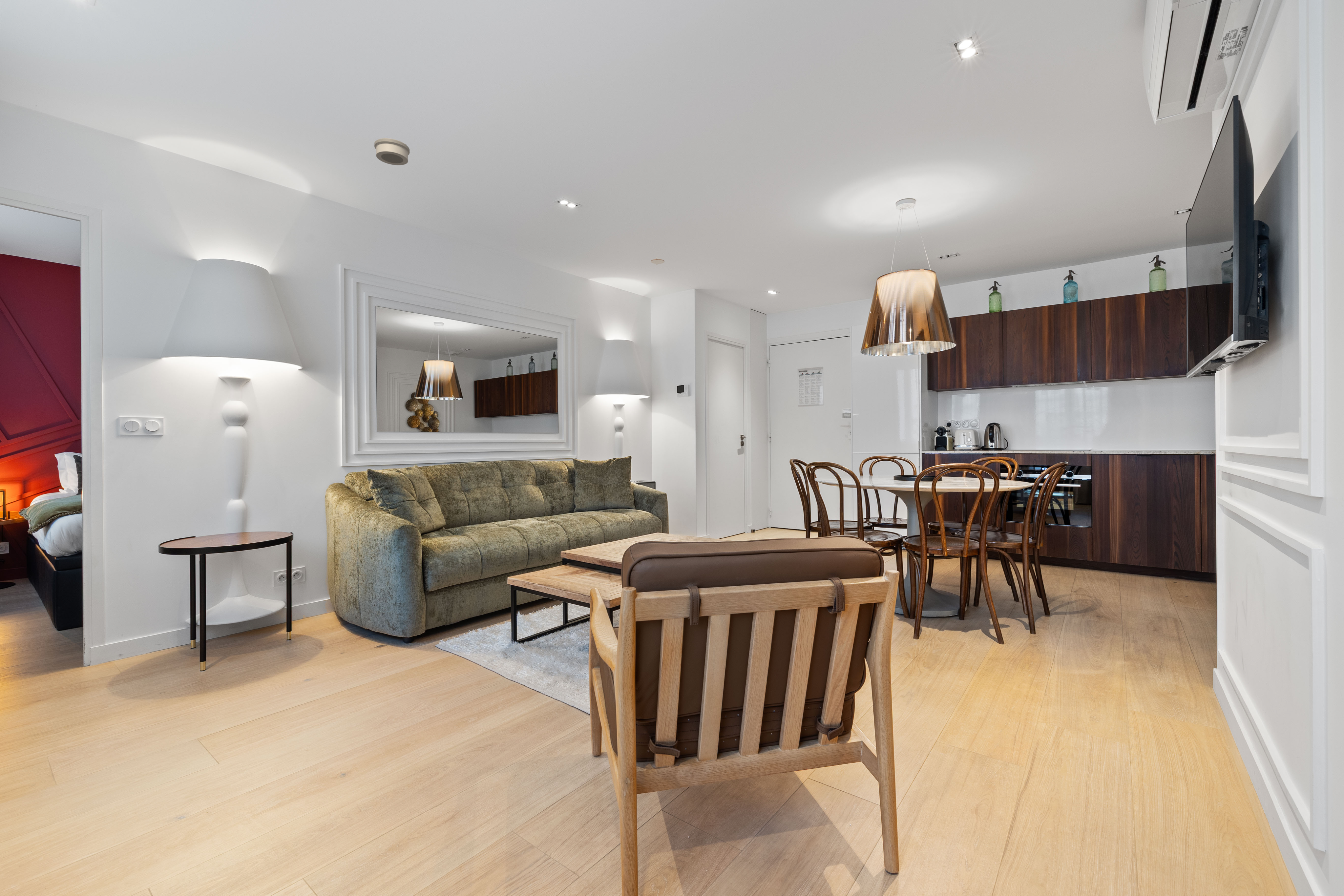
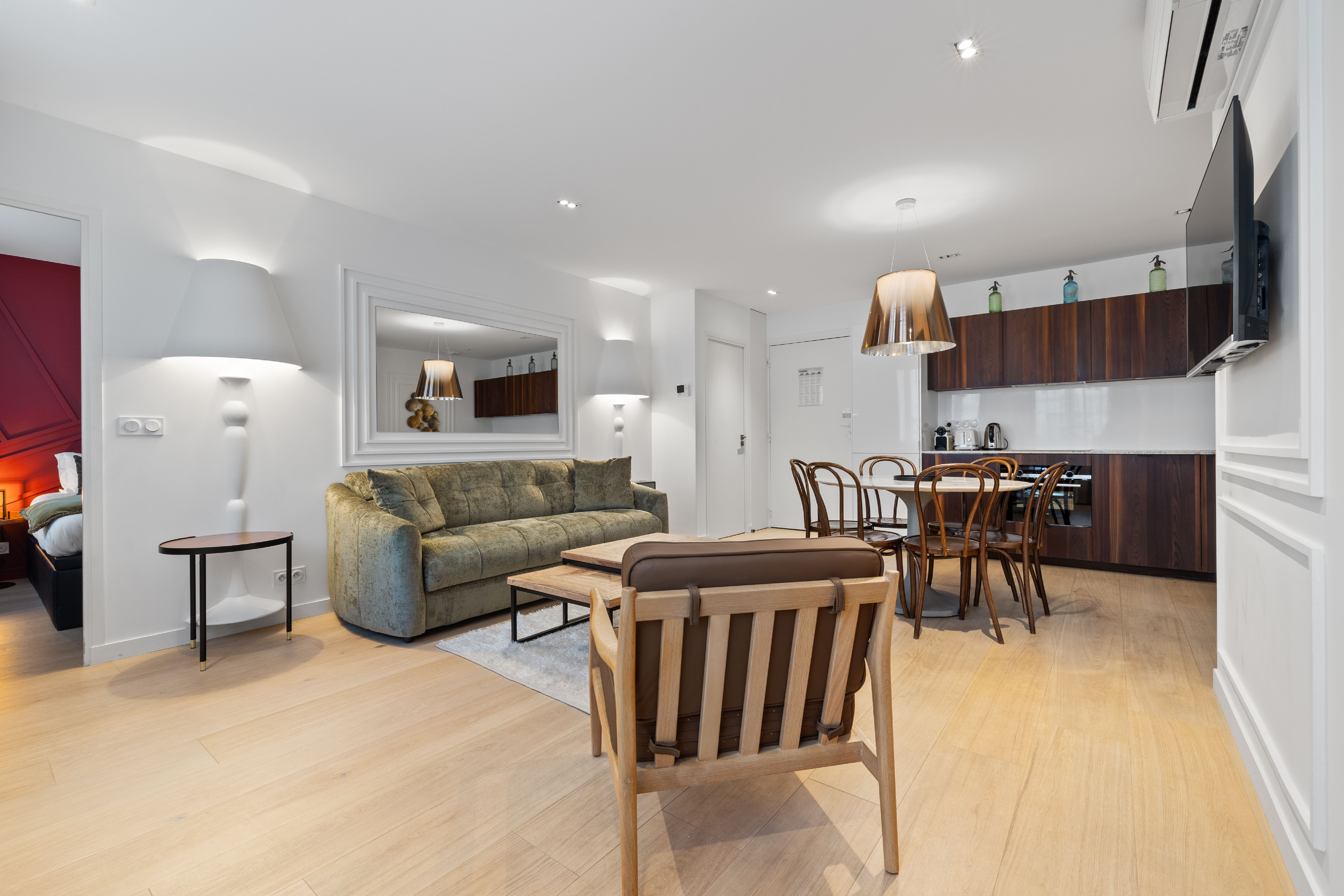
- smoke detector (392, 150)
- recessed light (658, 261)
